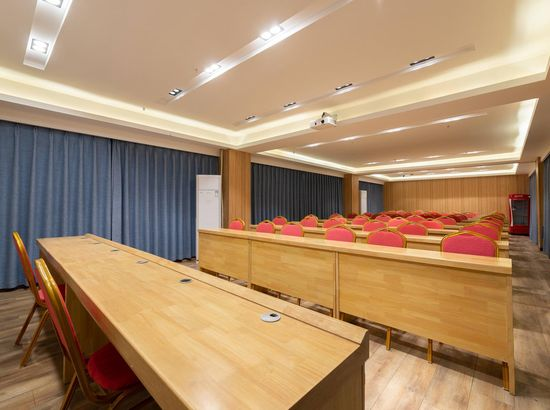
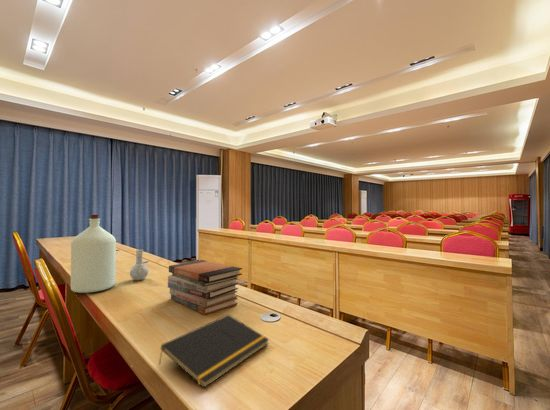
+ notepad (218, 344)
+ bottle (113, 249)
+ book stack (203, 283)
